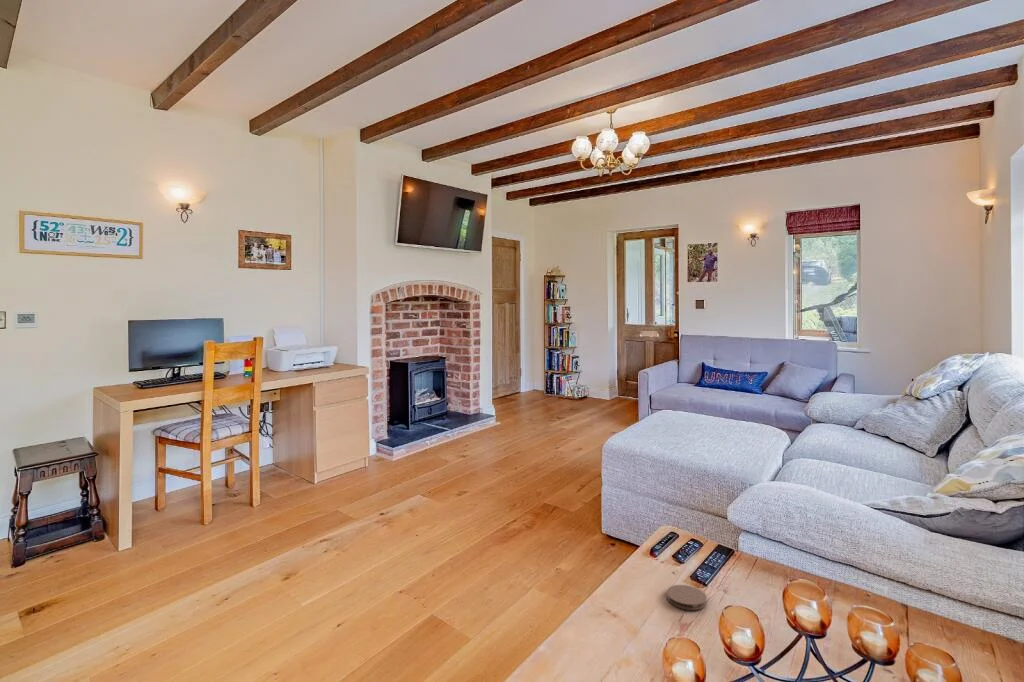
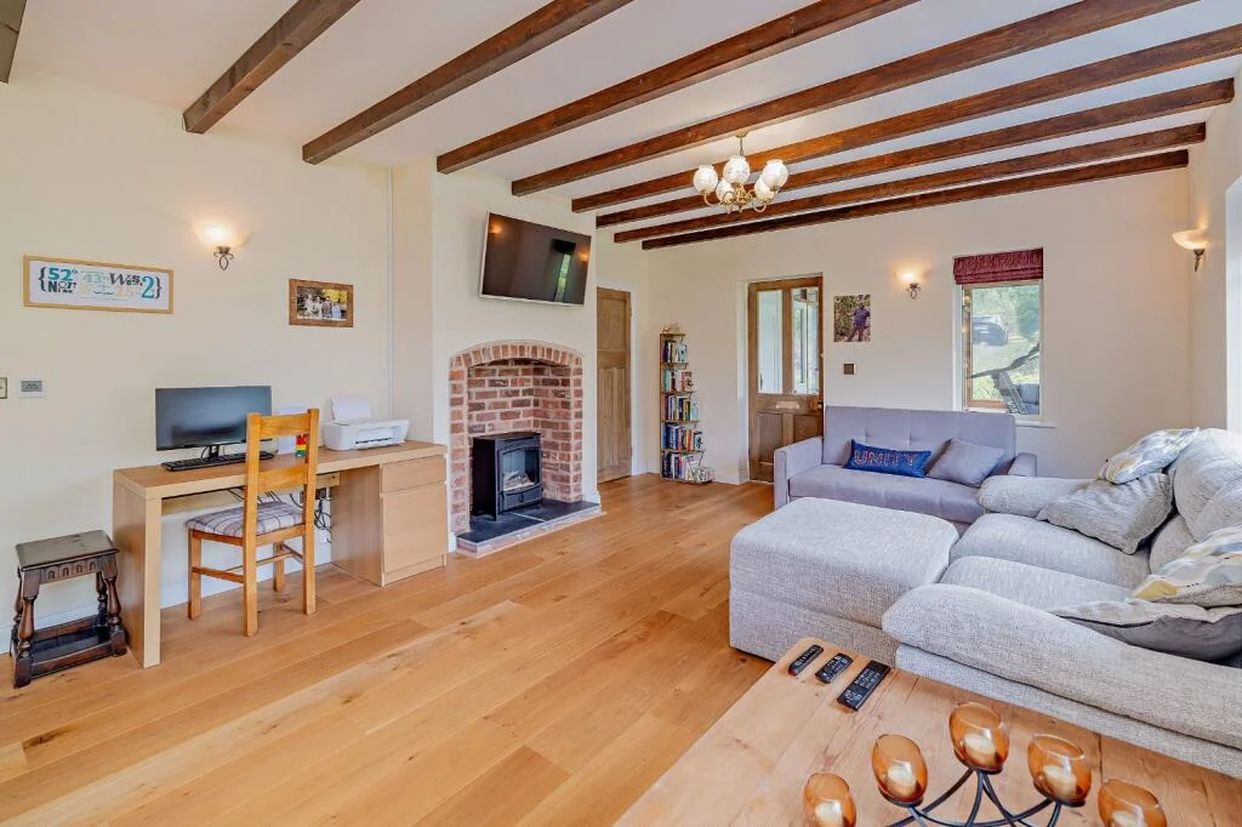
- coaster (686, 596)
